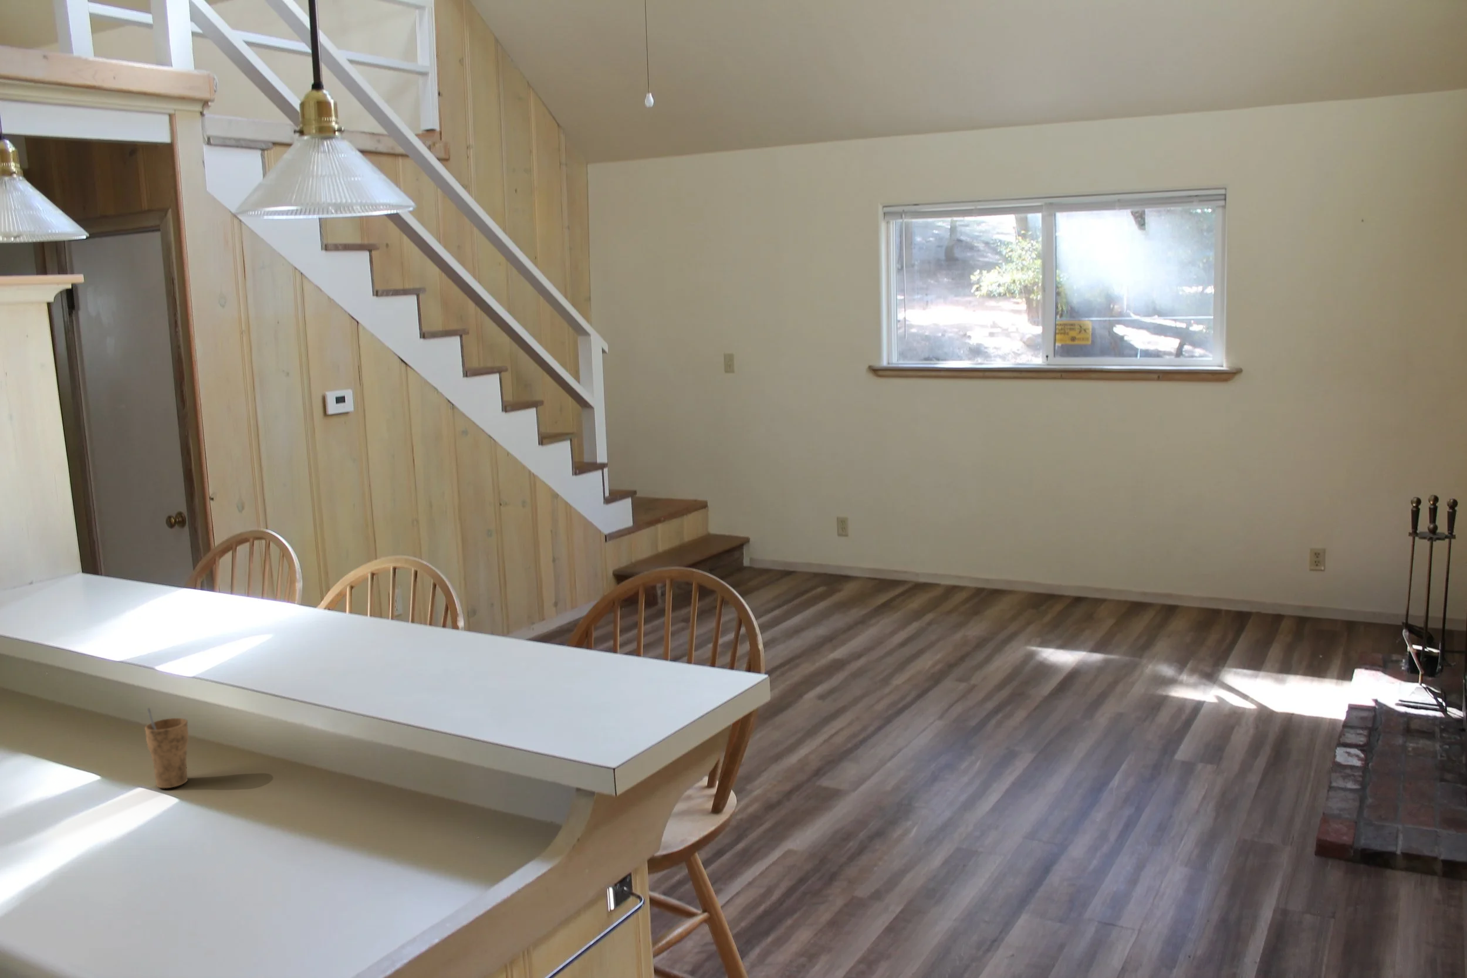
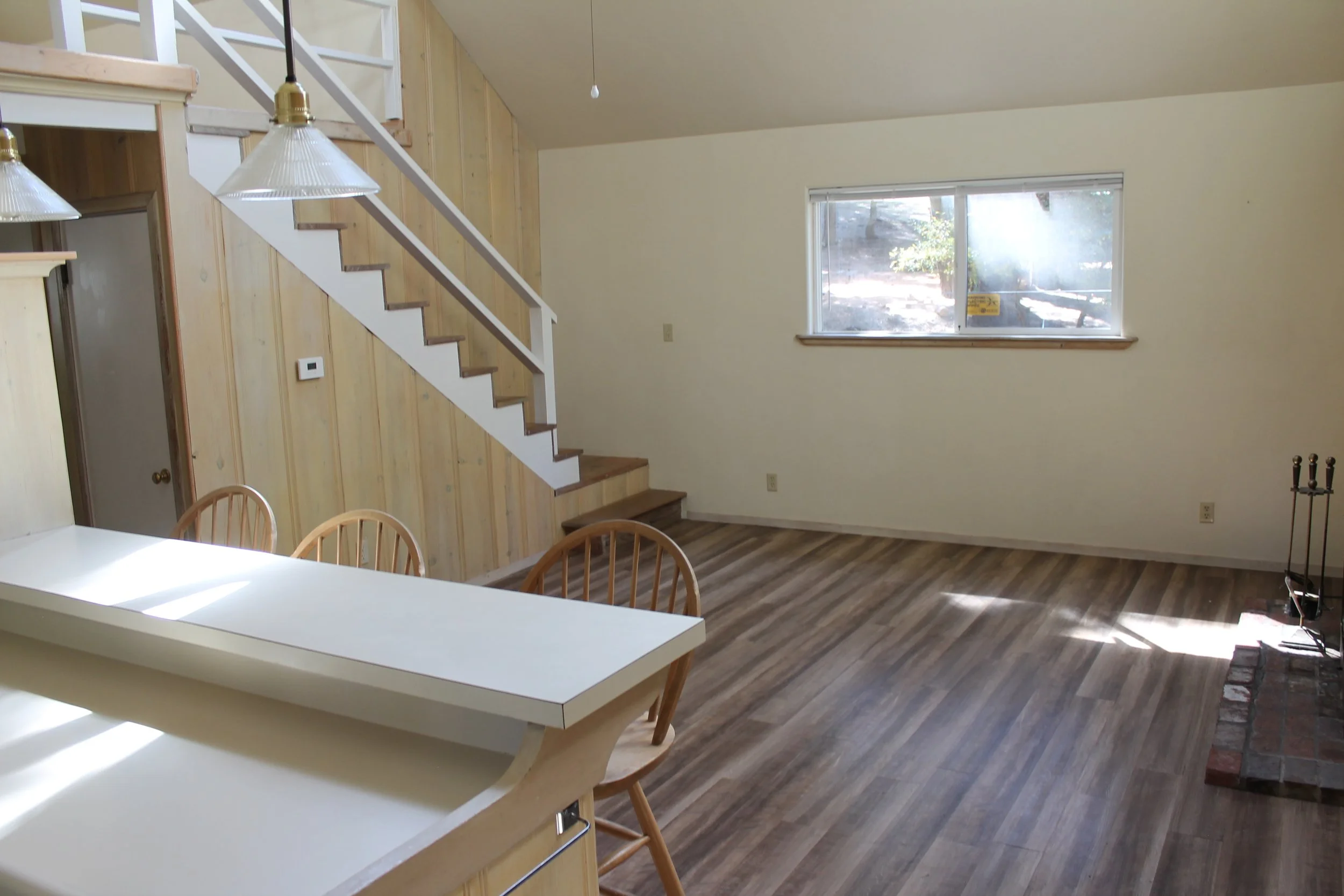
- cup (168, 746)
